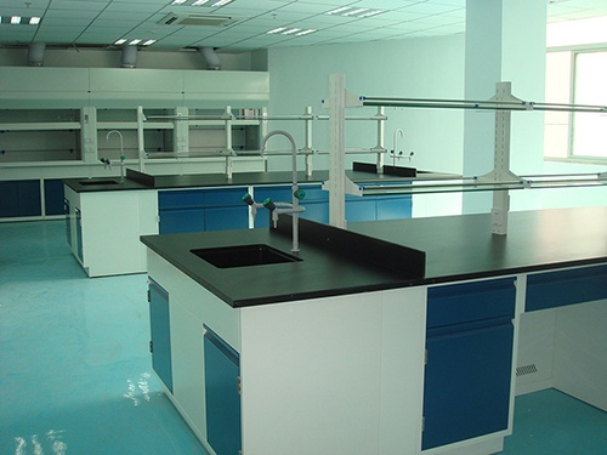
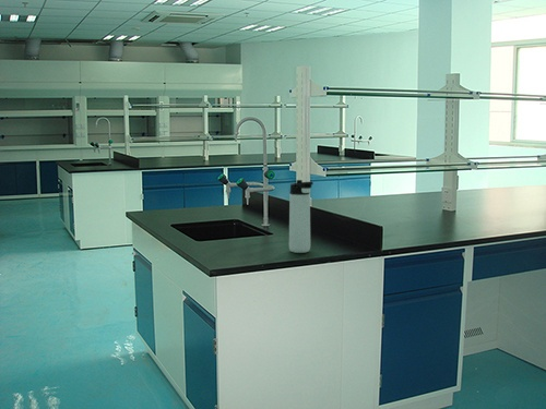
+ thermos bottle (301, 216)
